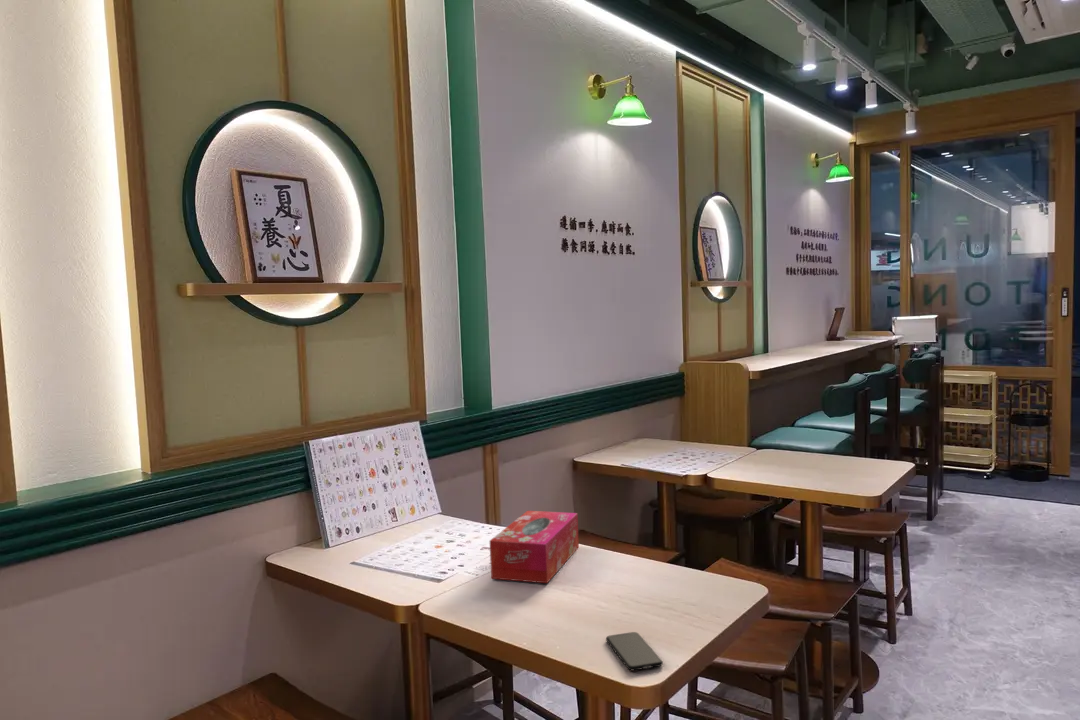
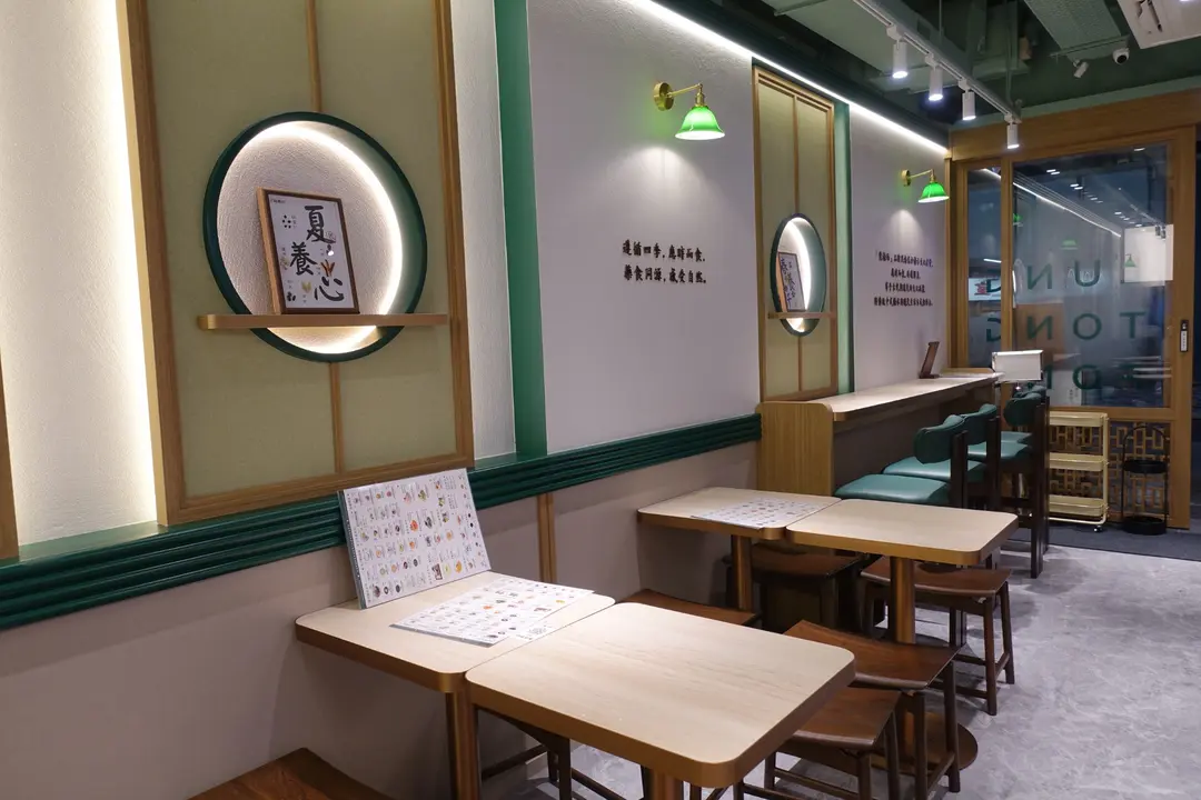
- tissue box (536, 544)
- smartphone (633, 650)
